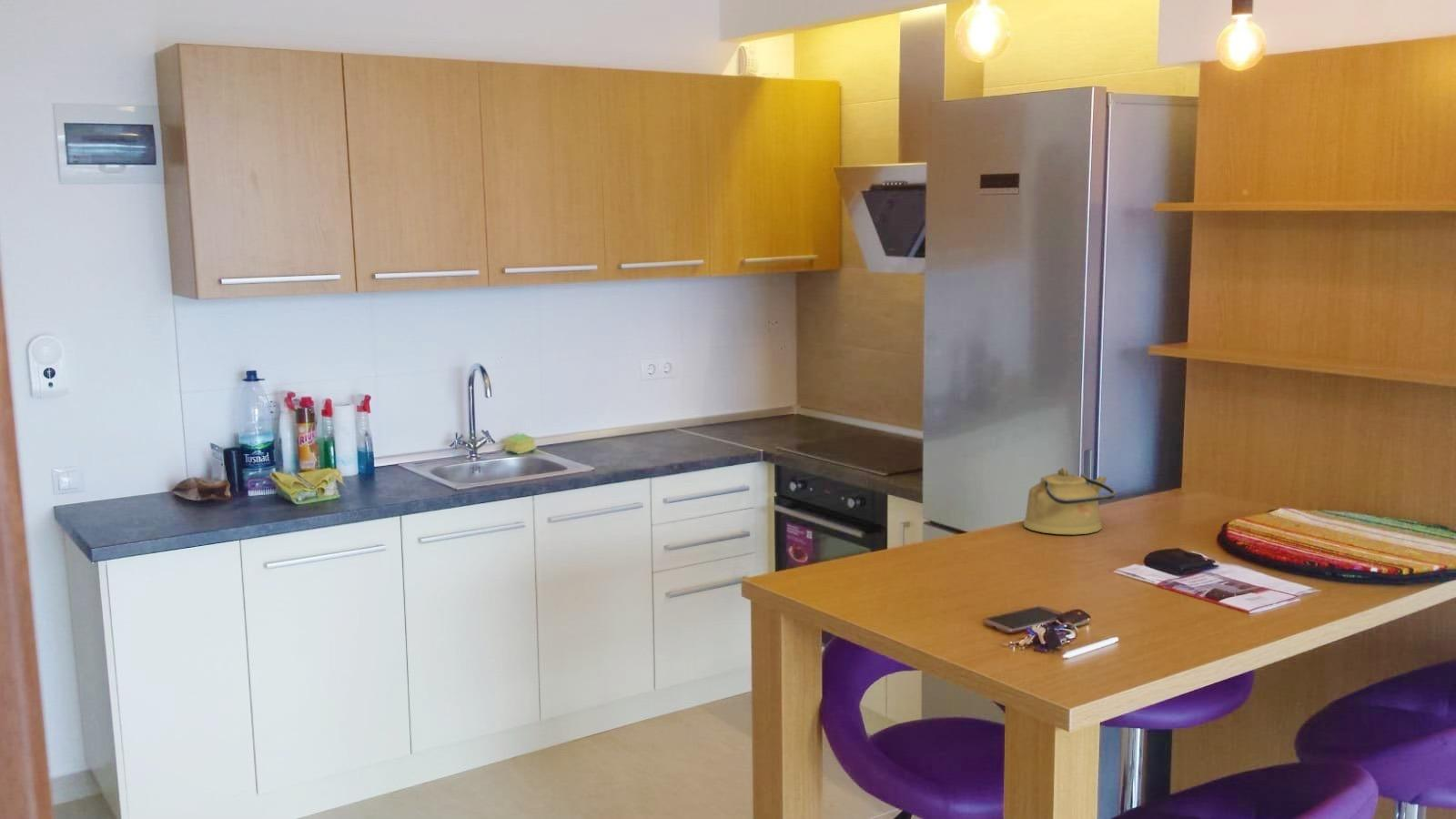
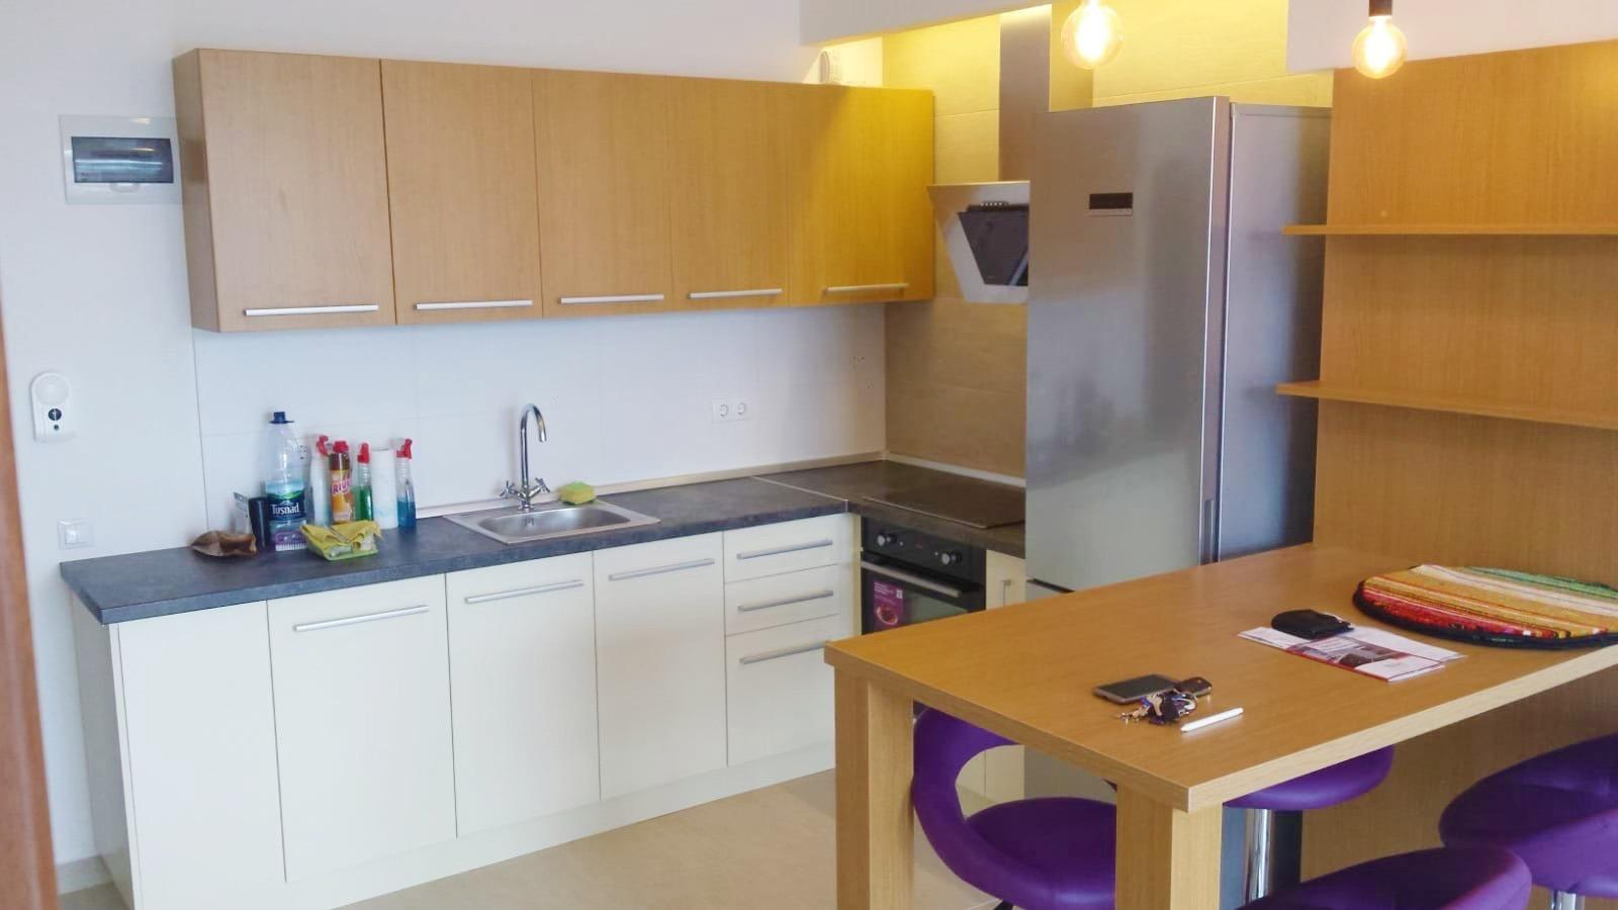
- kettle (1070, 496)
